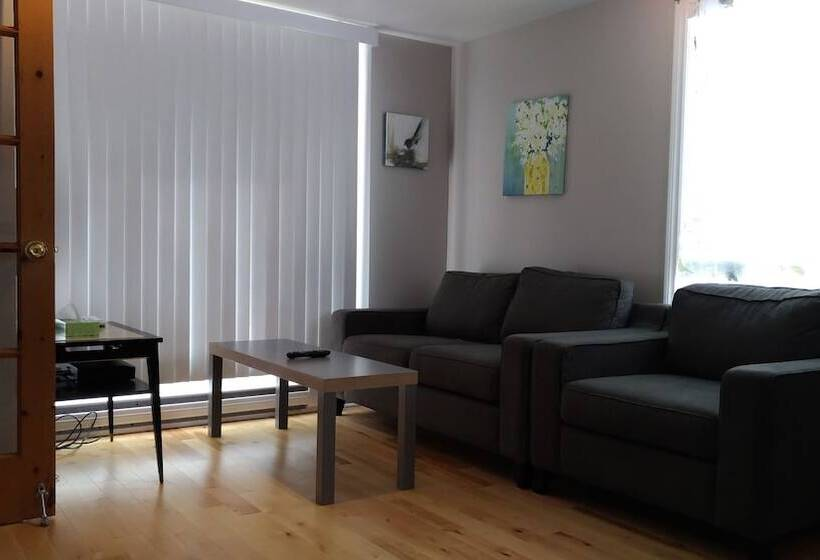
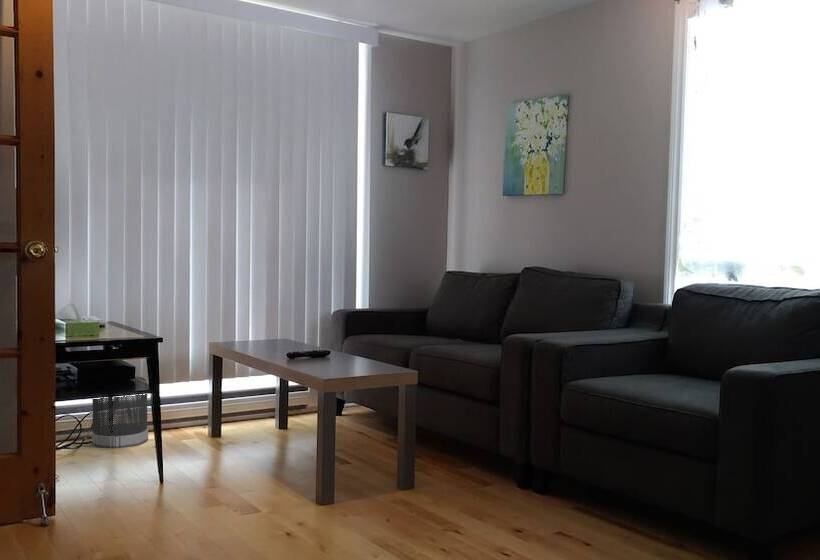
+ wastebasket (120, 410)
